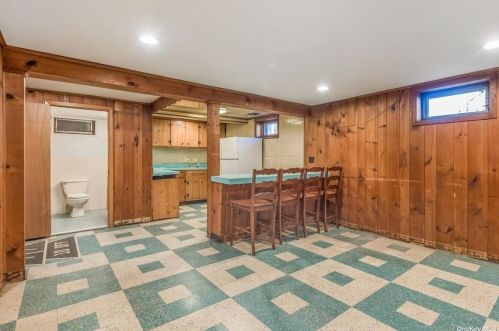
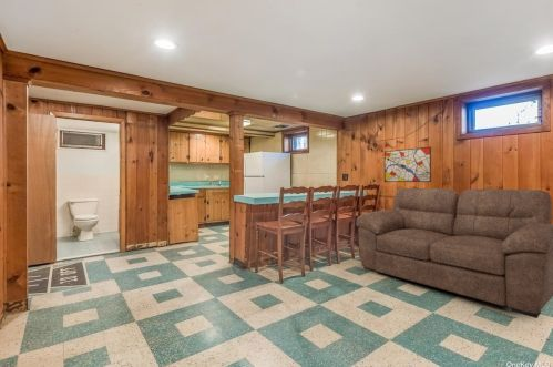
+ sofa (447, 234)
+ wall art (406, 165)
